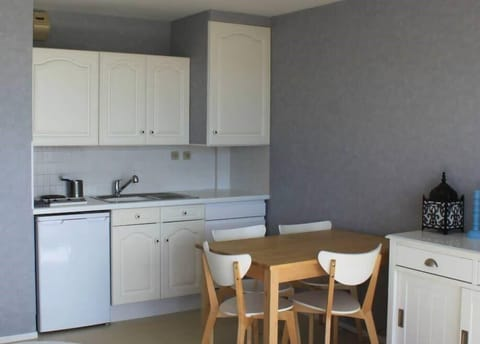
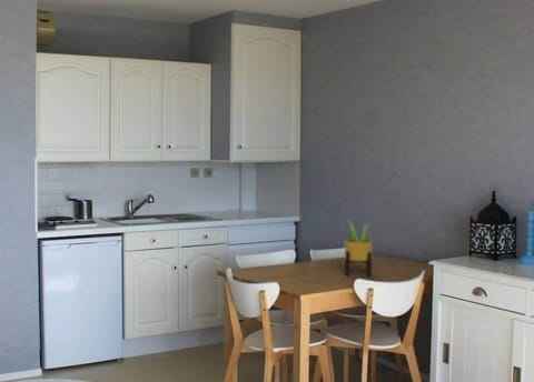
+ potted plant (358, 245)
